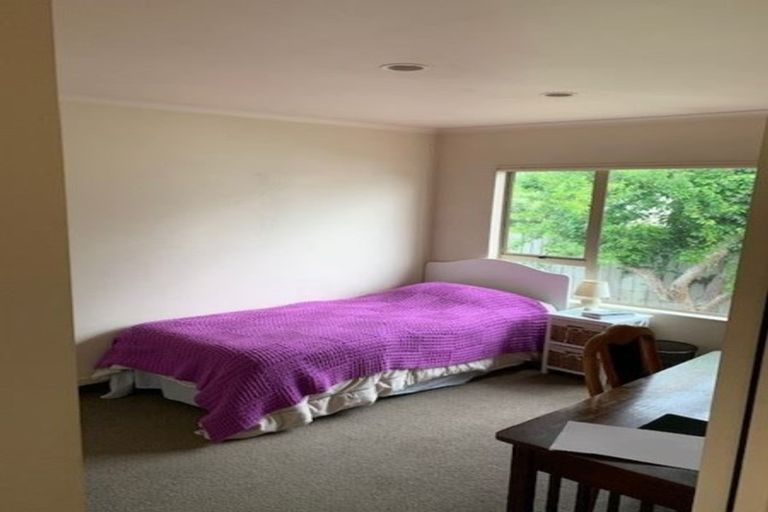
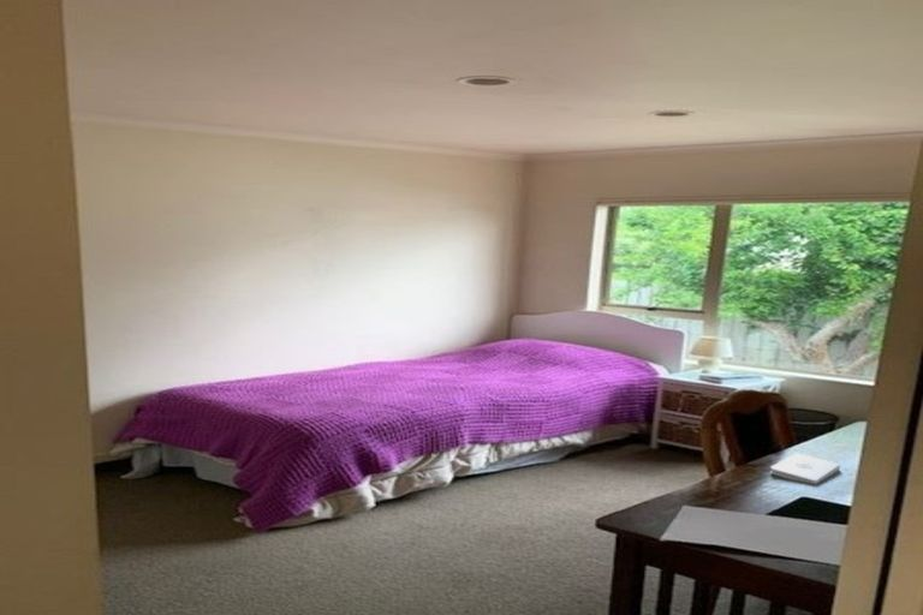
+ notepad (804, 468)
